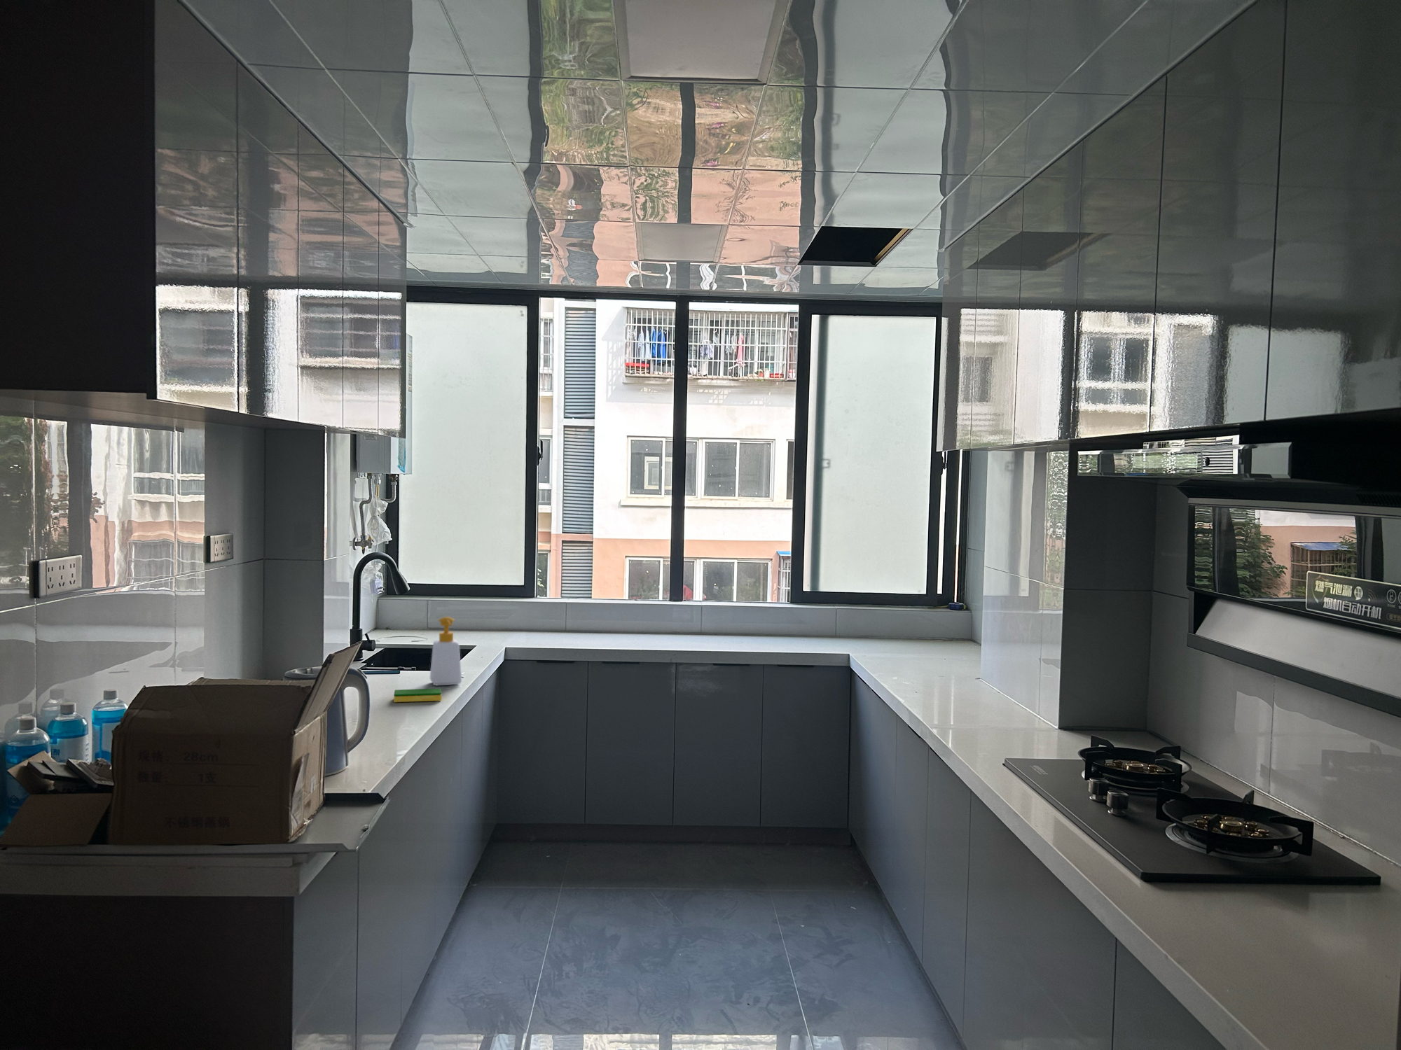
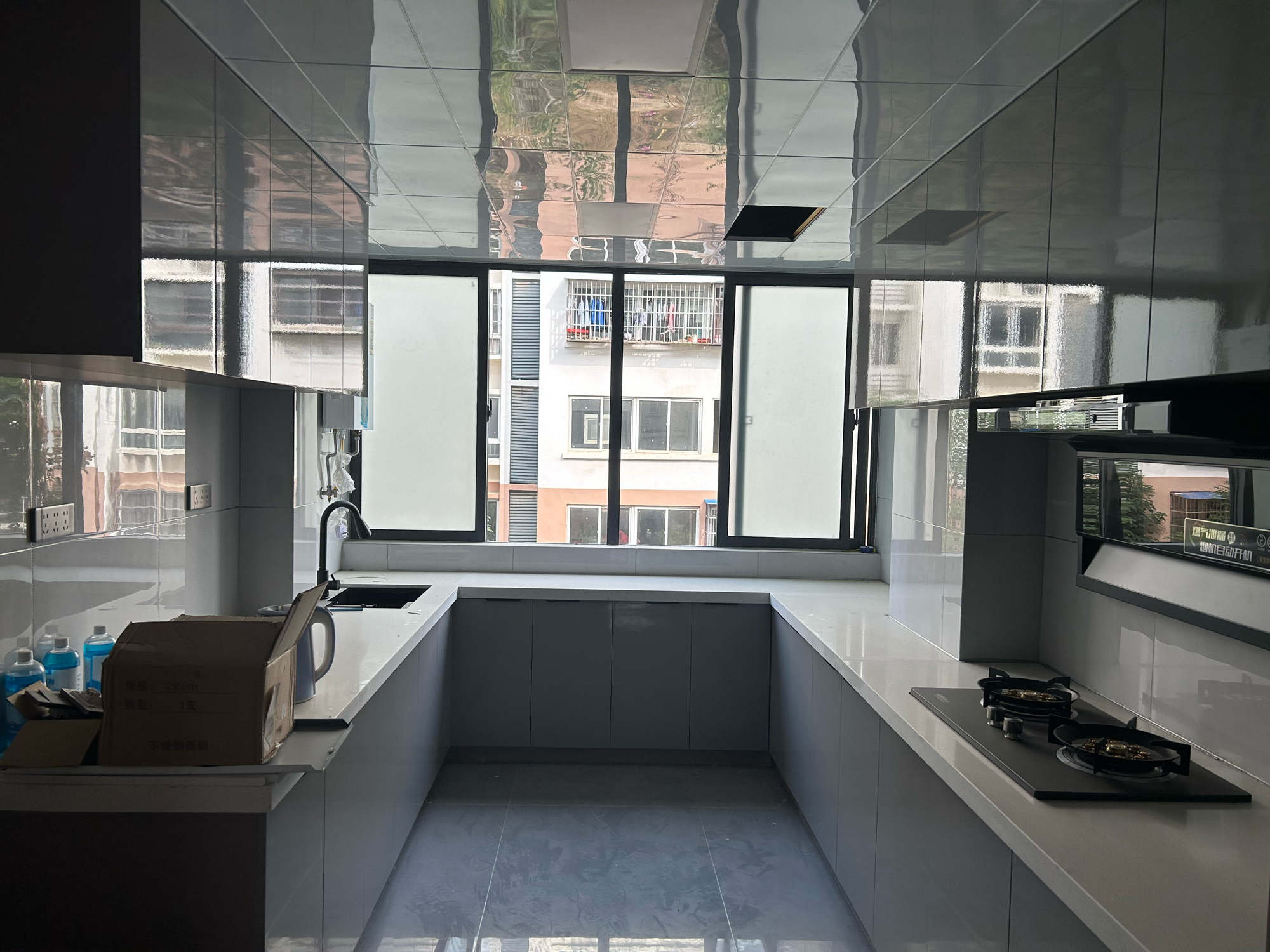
- soap bottle (447, 651)
- dish sponge (417, 695)
